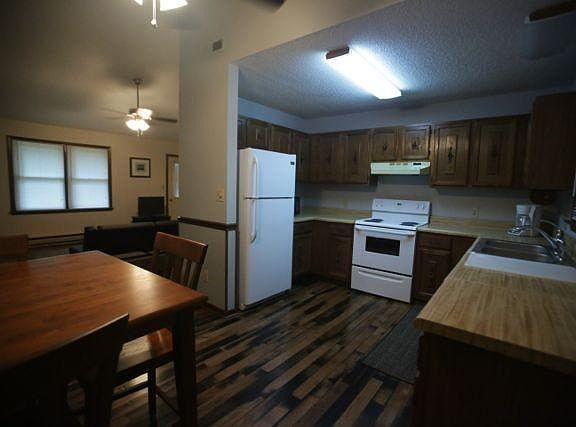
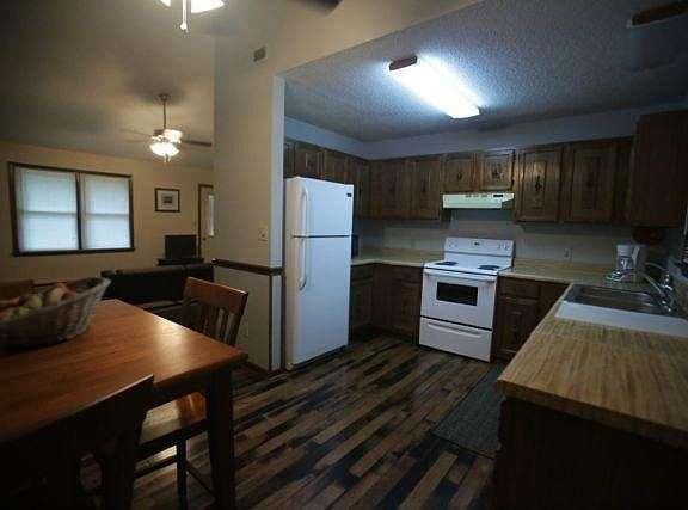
+ fruit basket (50, 307)
